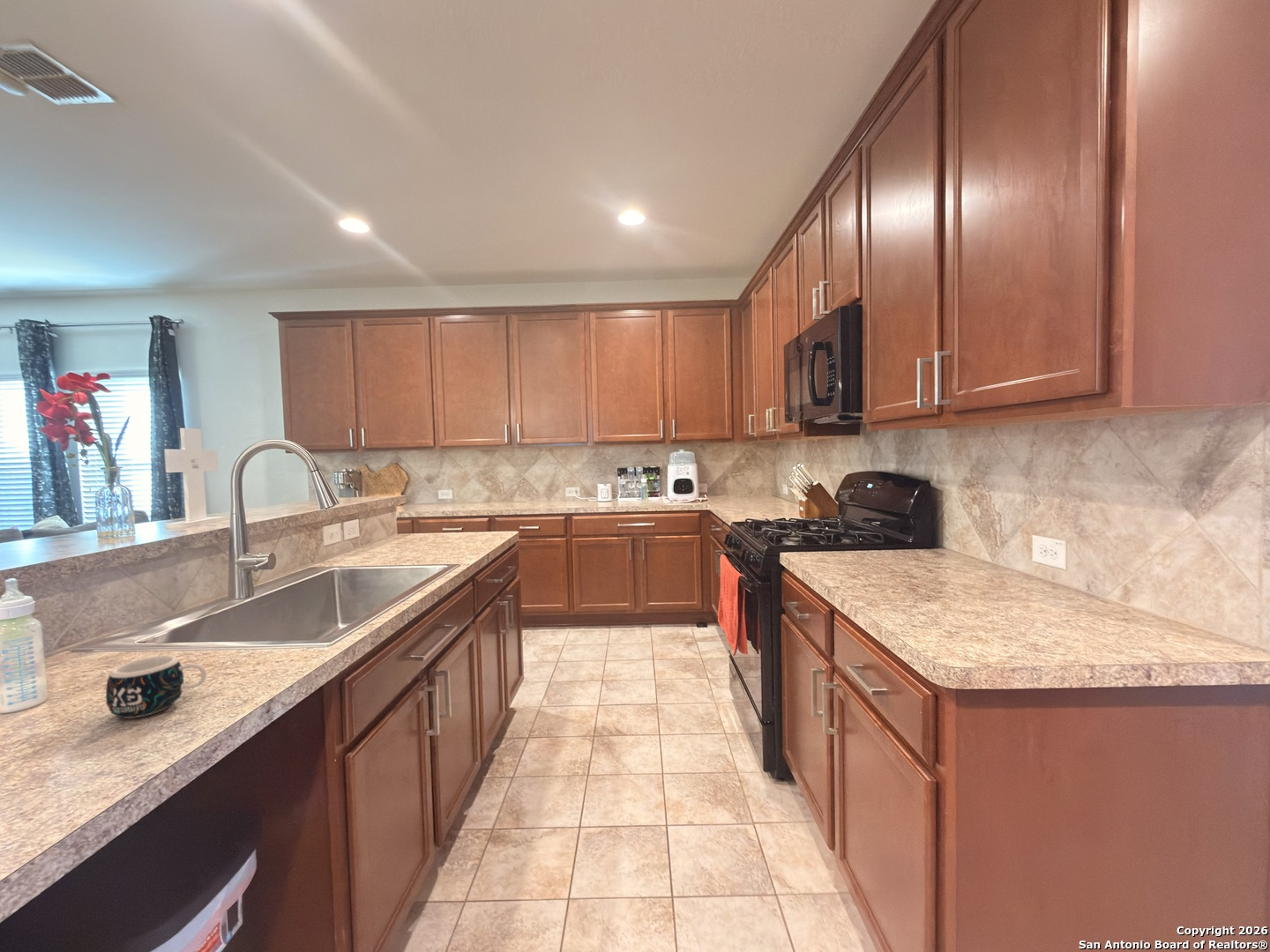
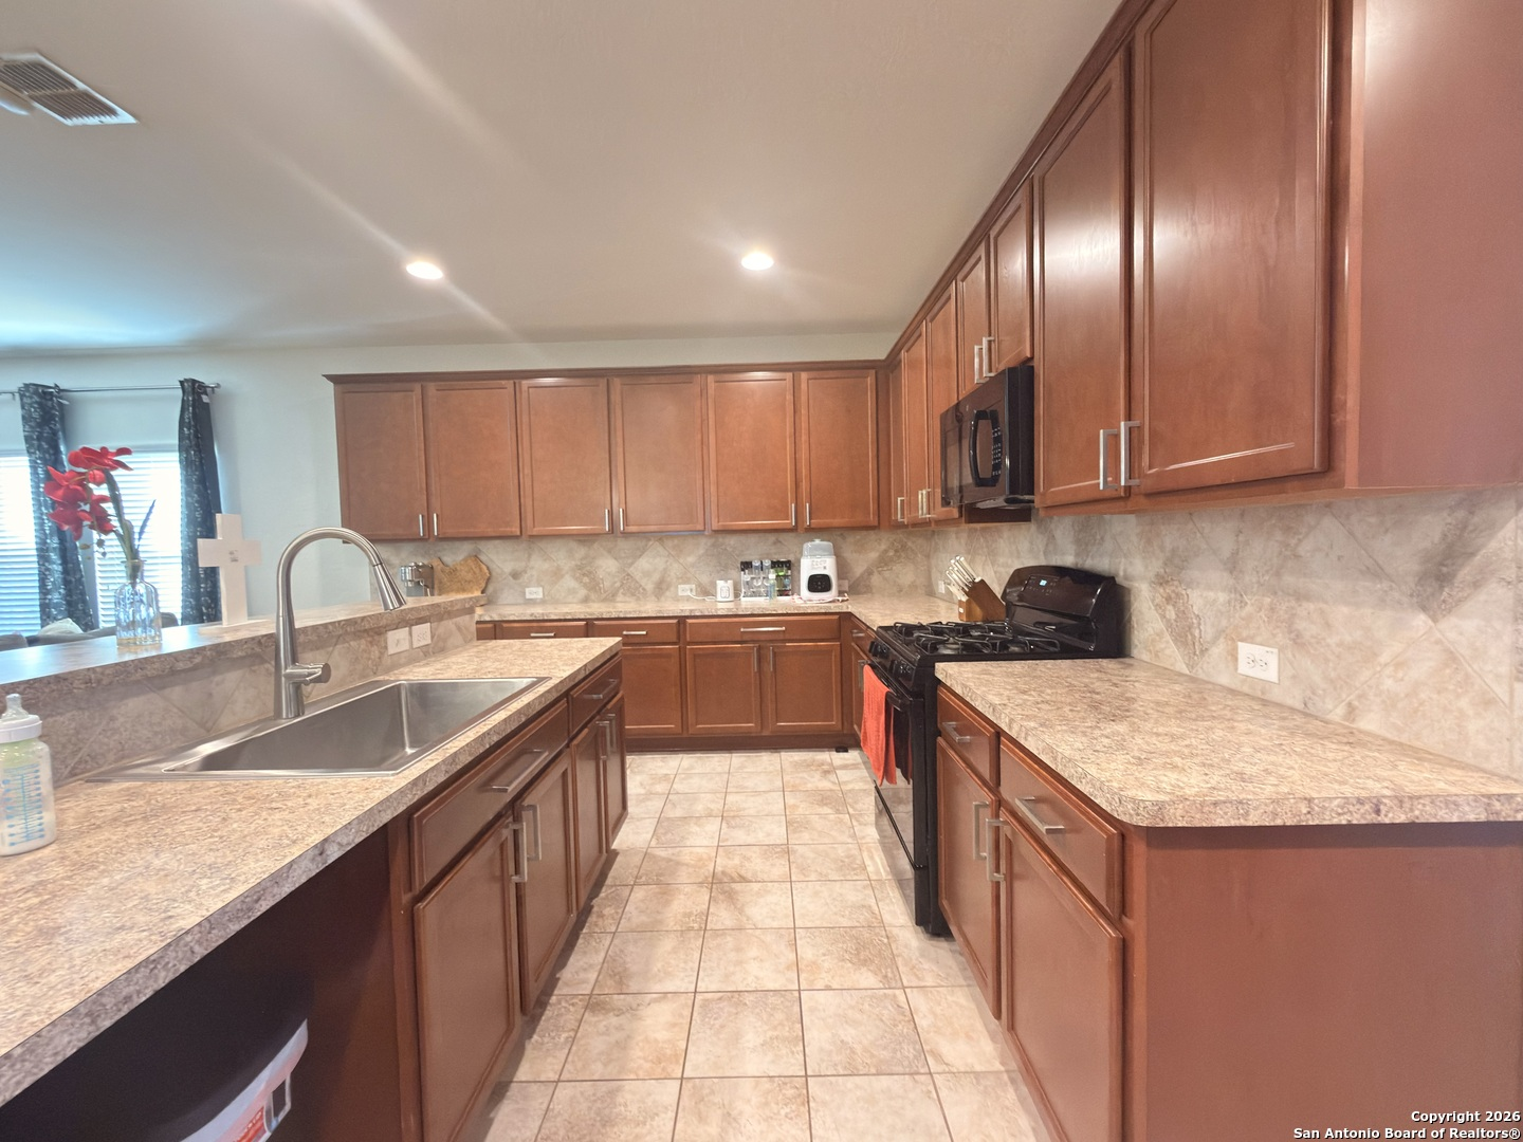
- mug (159, 684)
